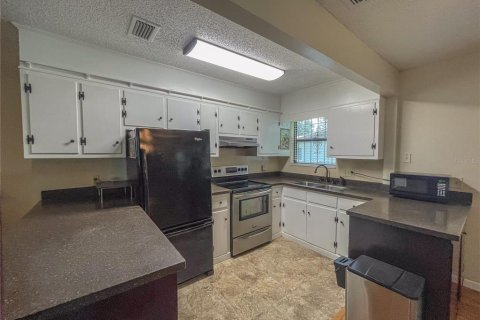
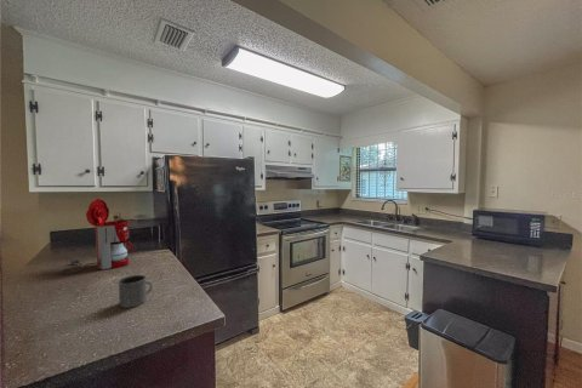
+ coffee maker (96, 233)
+ mug (136, 290)
